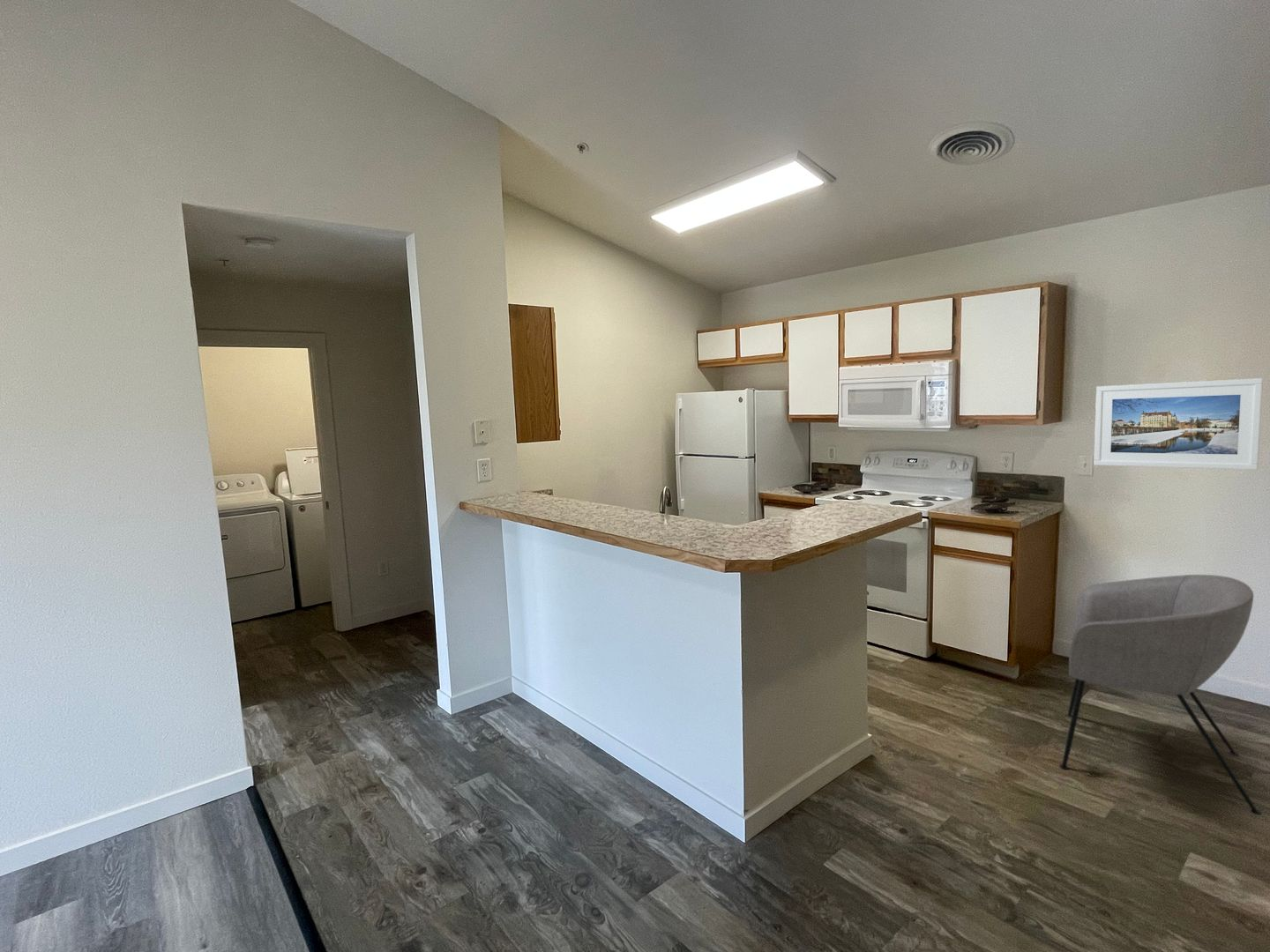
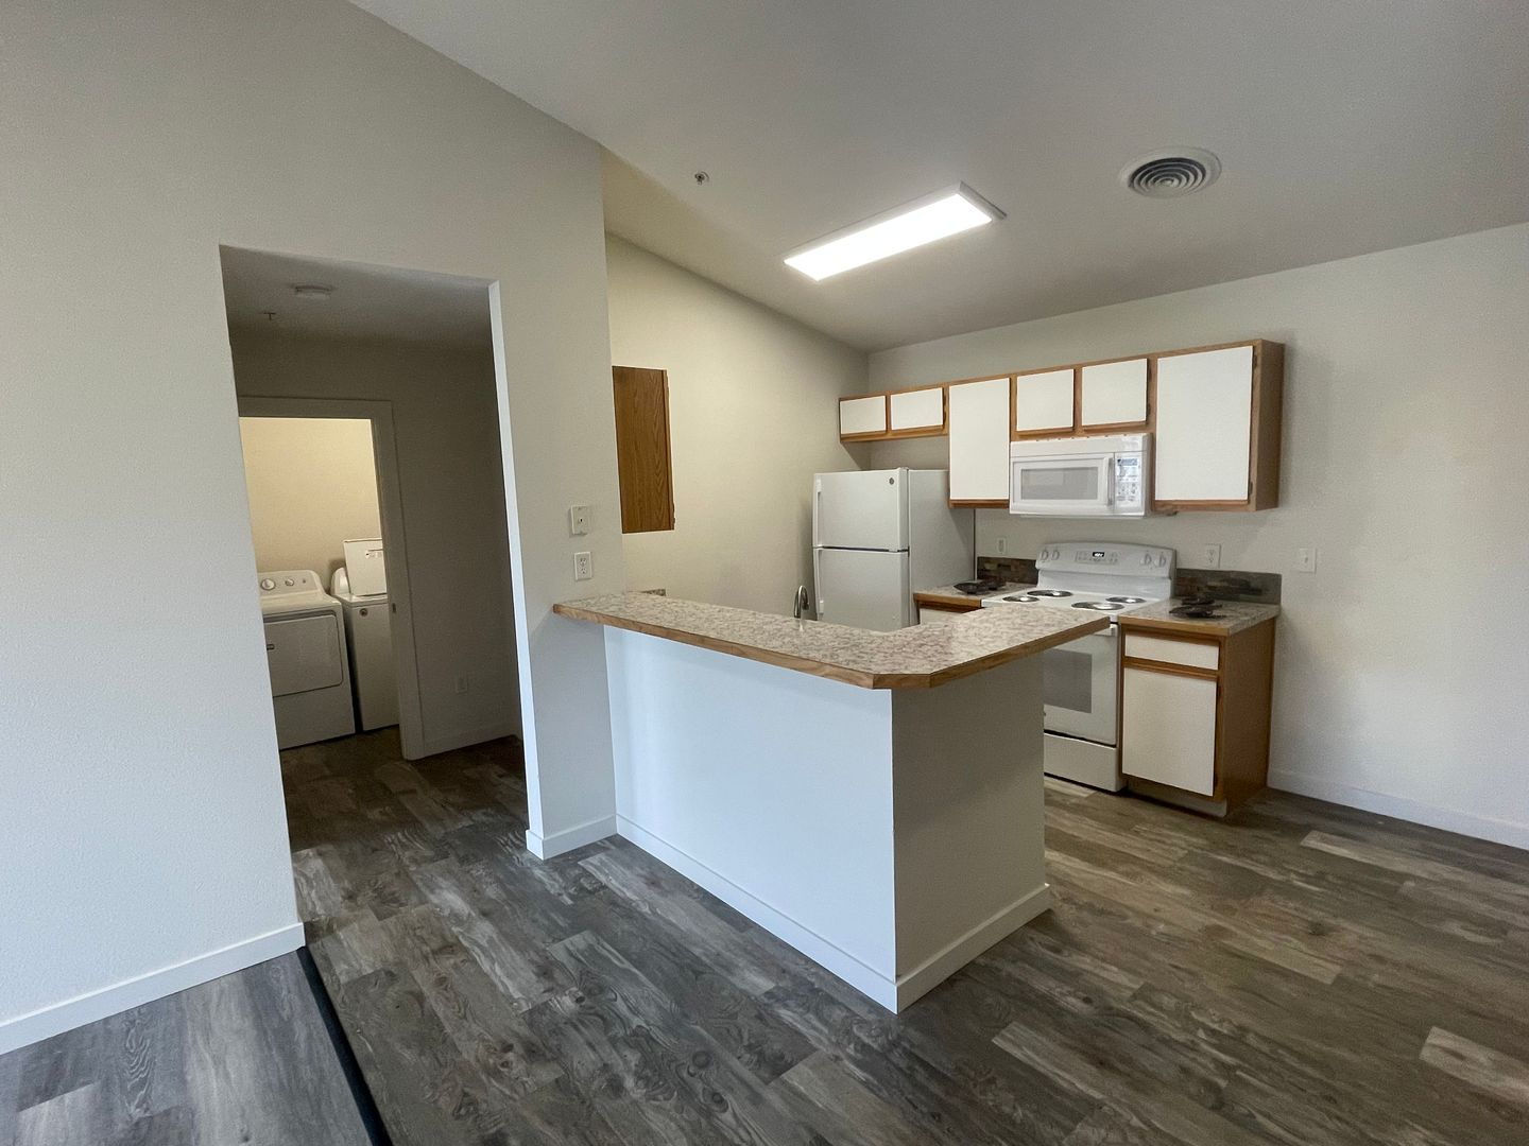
- armchair (1149, 669)
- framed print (1171, 425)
